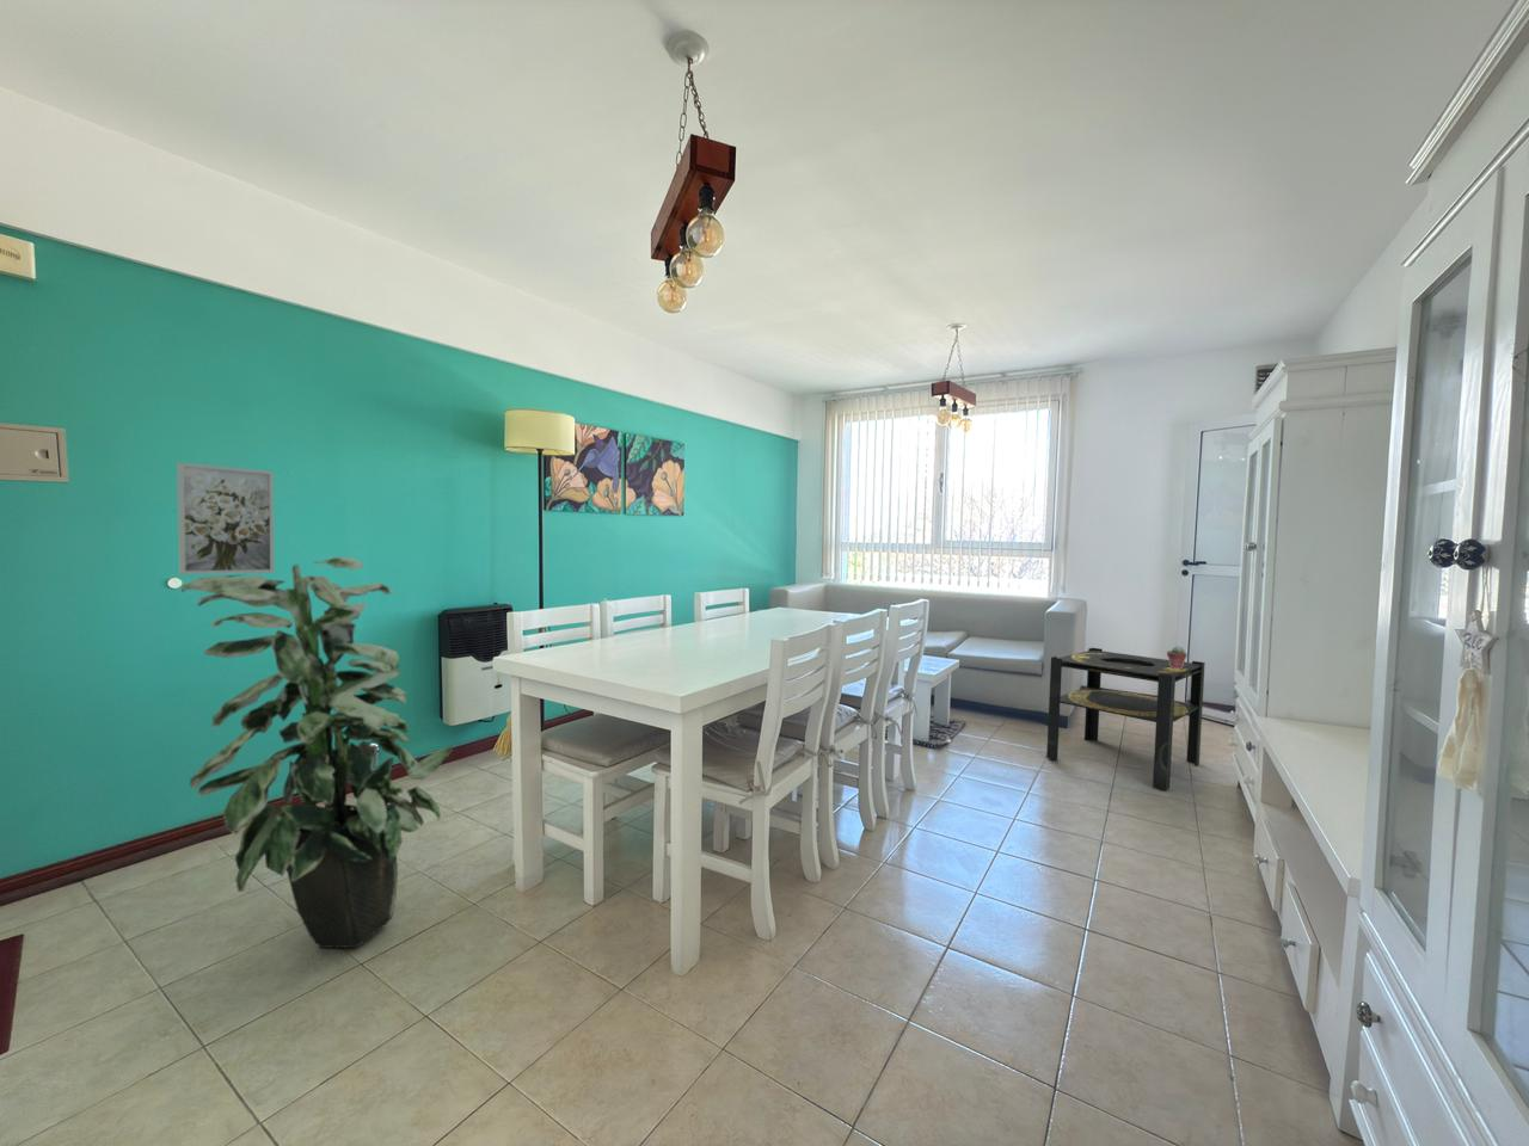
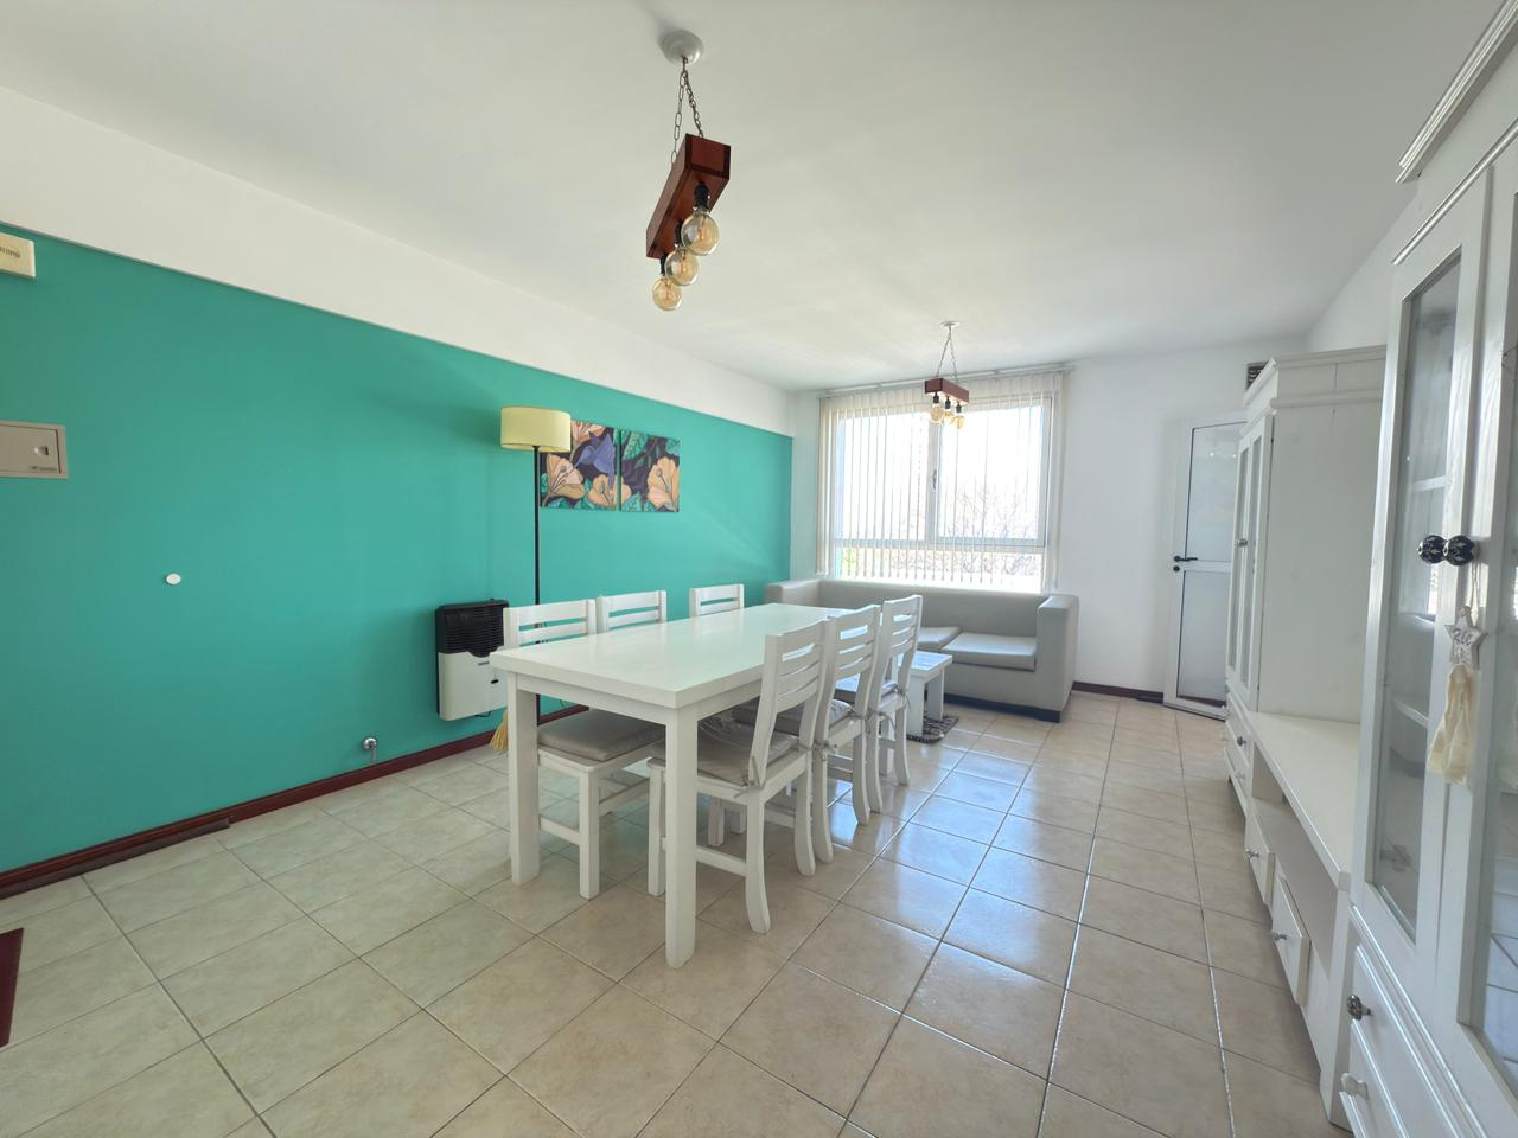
- potted succulent (1176, 652)
- wall art (229, 520)
- indoor plant (325, 752)
- side table (1124, 710)
